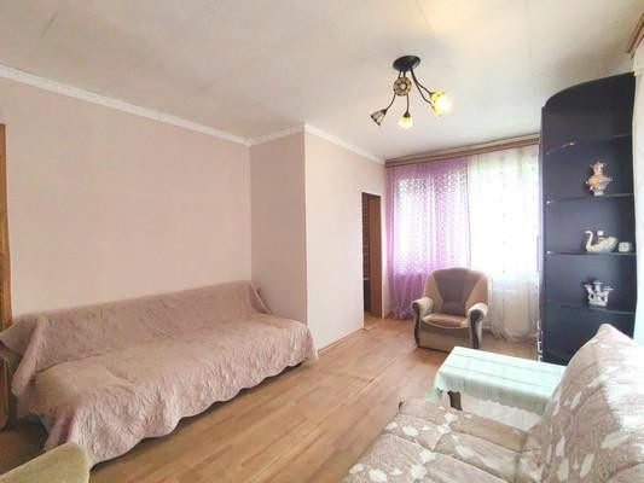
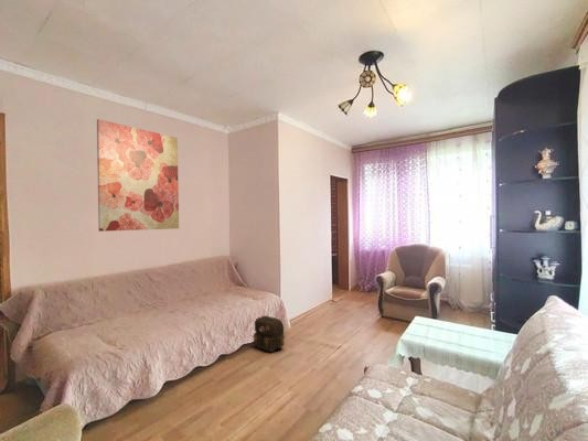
+ wall art (141, 180)
+ backpack (268, 332)
